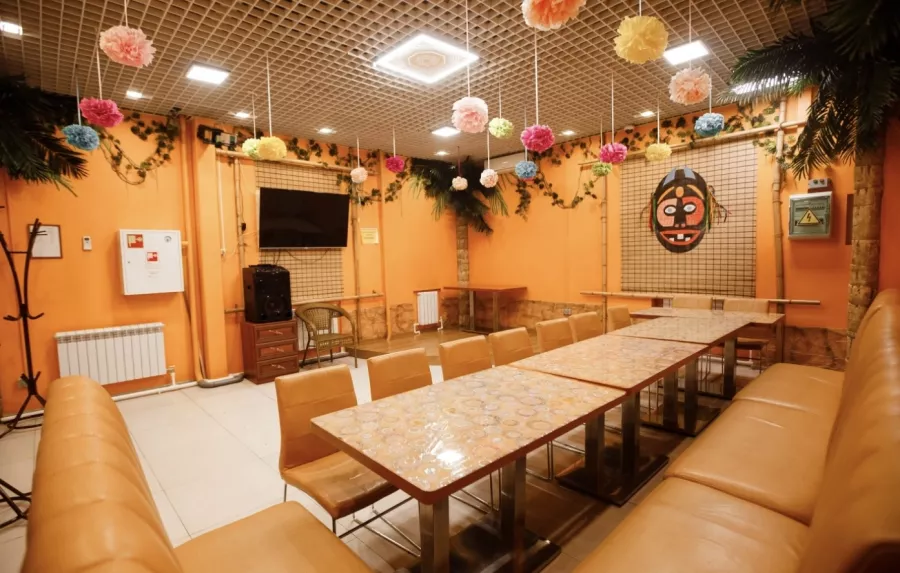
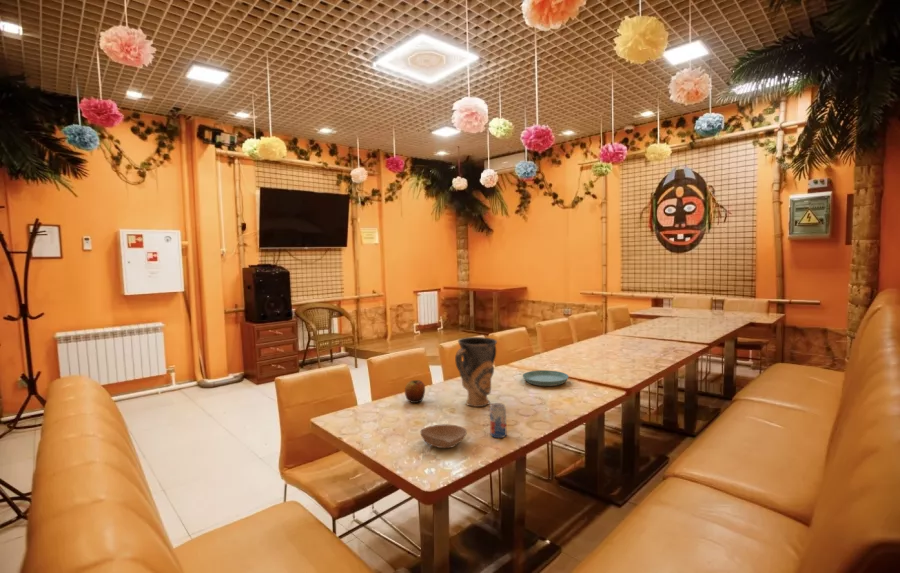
+ apple (415, 391)
+ saucer (545, 378)
+ beverage can (498, 419)
+ vase (477, 371)
+ bowl (445, 436)
